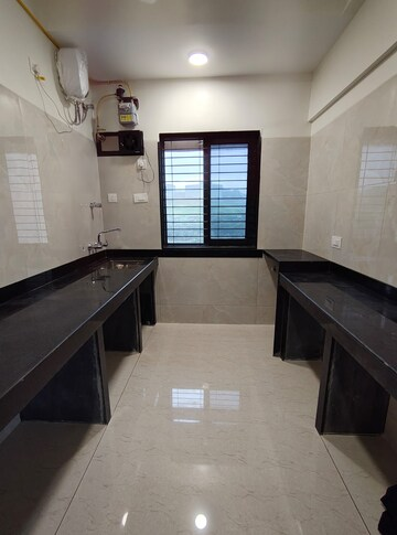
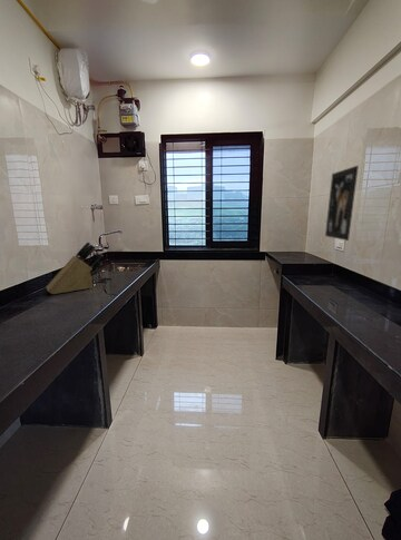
+ knife block (75, 266)
+ wall art (340, 205)
